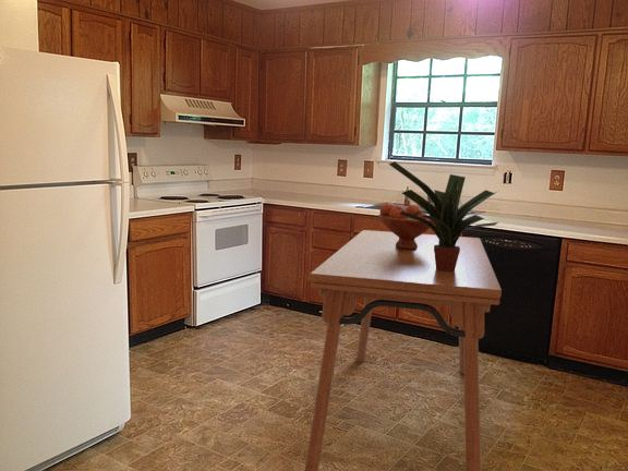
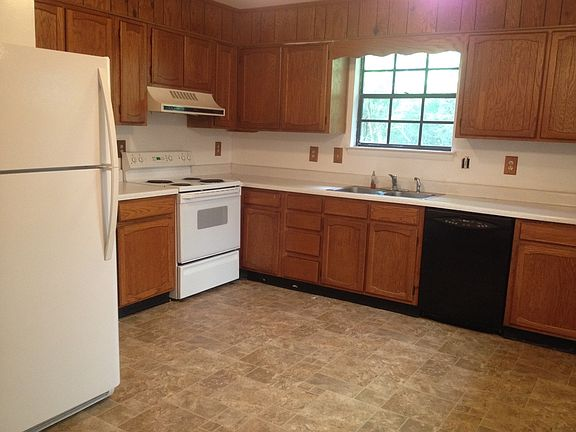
- dining table (412, 309)
- potted plant (440, 216)
- fruit bowl (407, 225)
